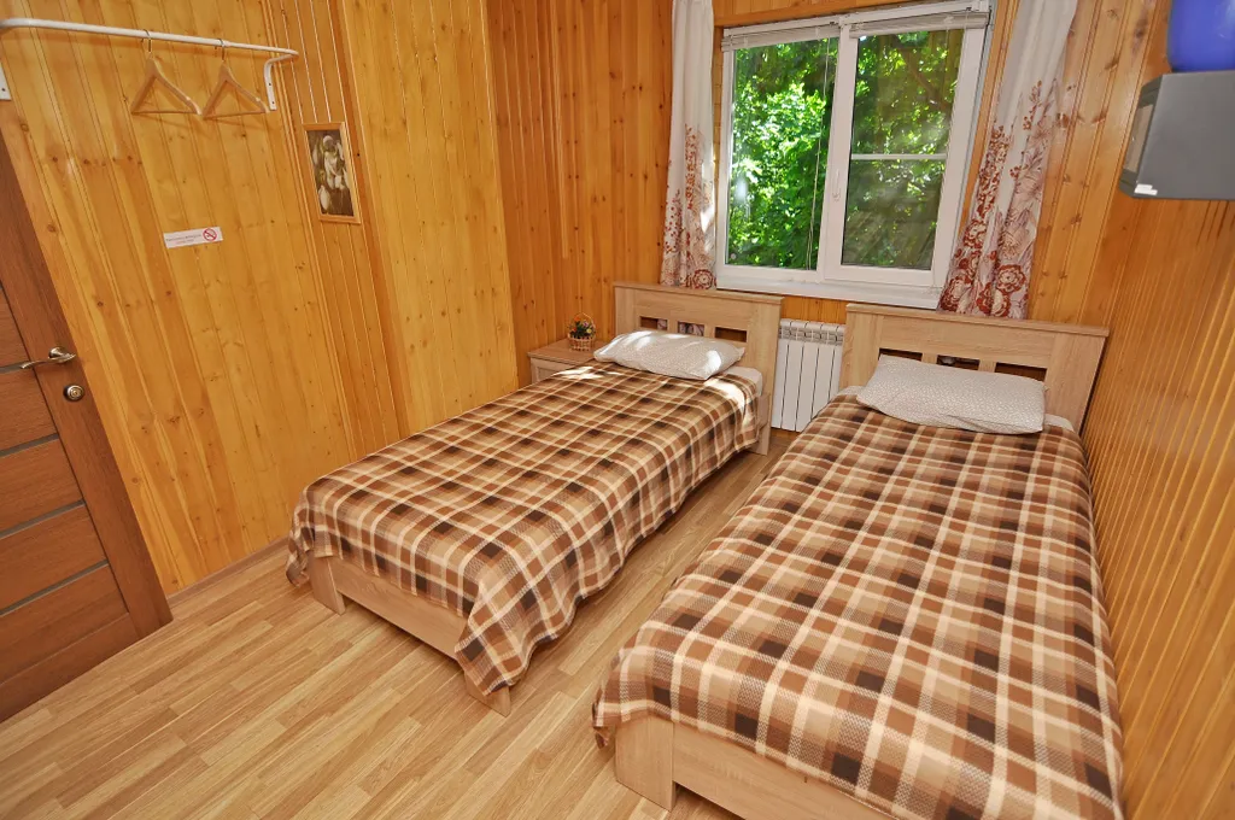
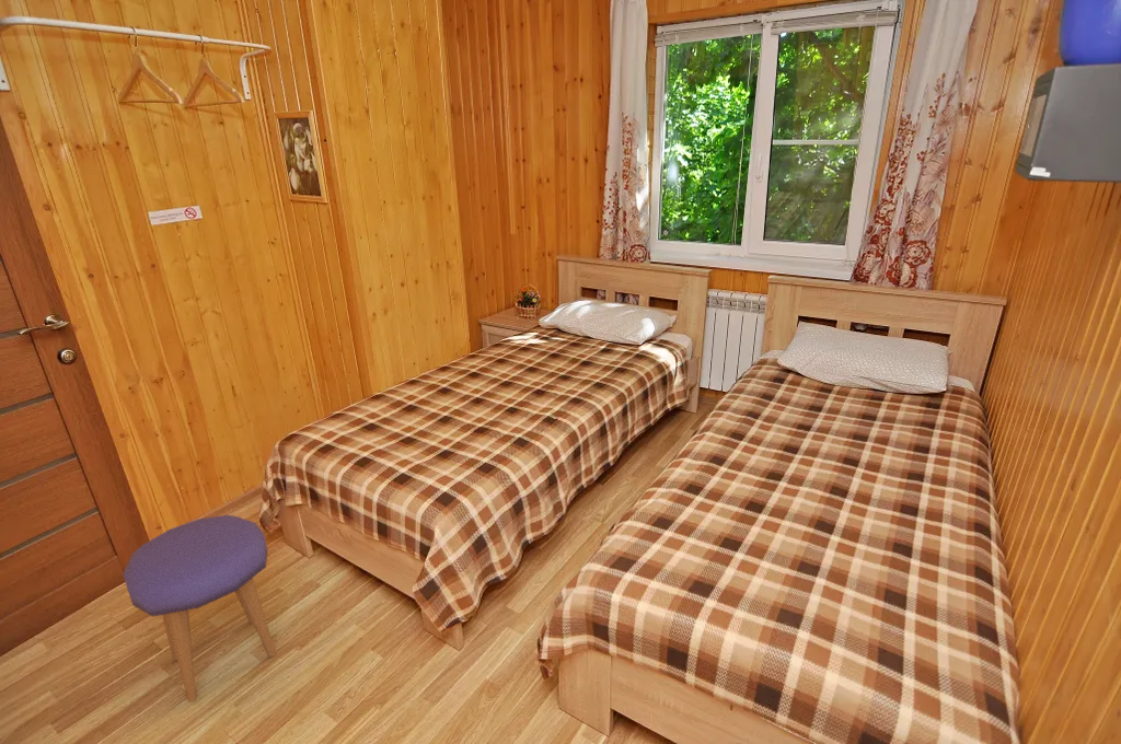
+ stool (210, 602)
